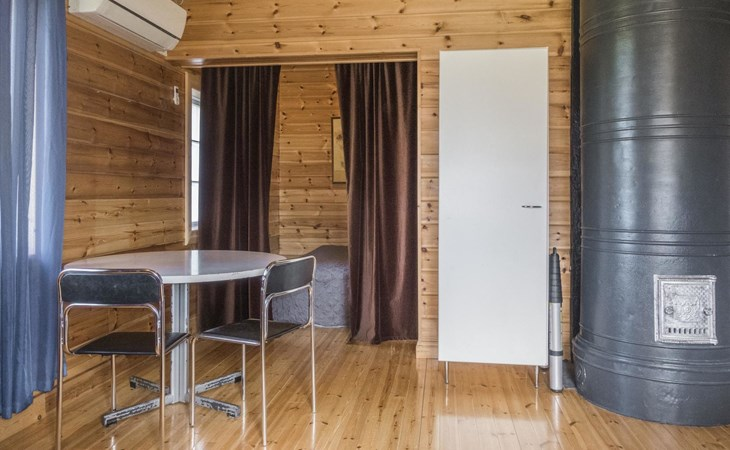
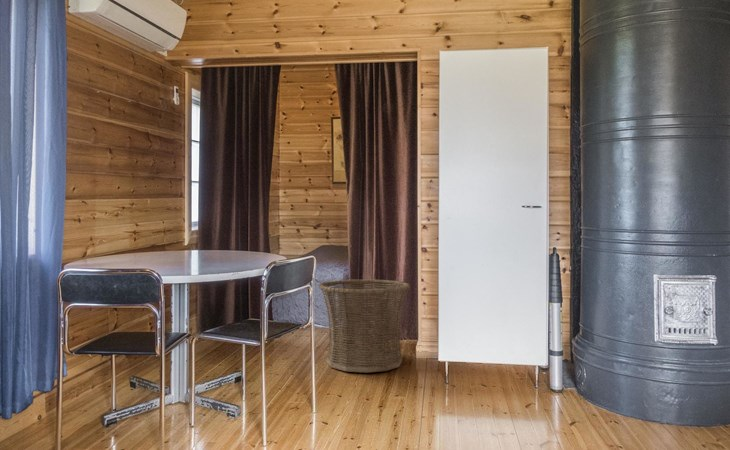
+ basket (364, 322)
